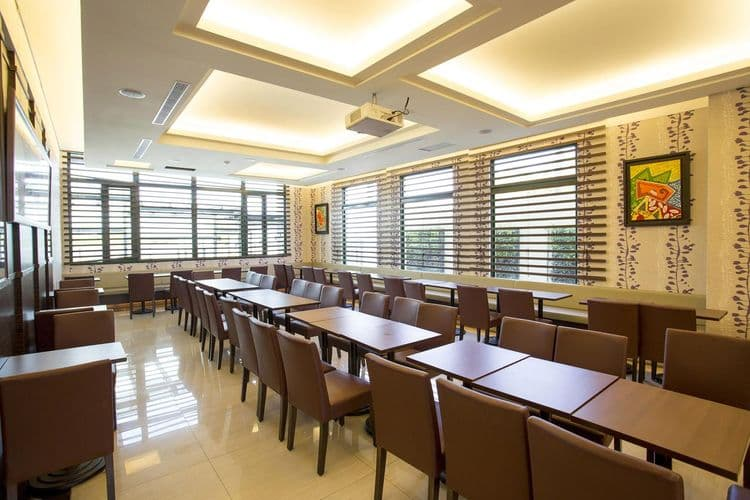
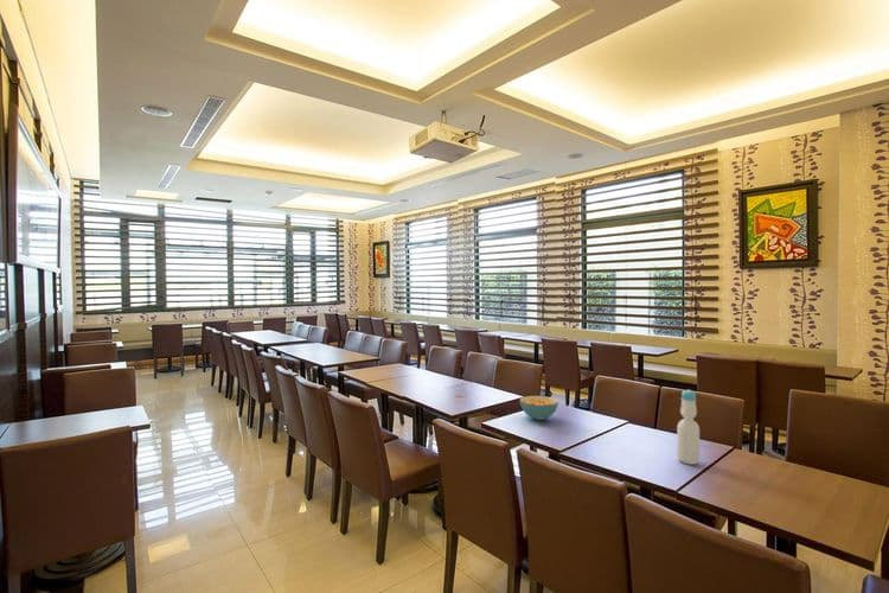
+ cereal bowl (538, 409)
+ bottle (687, 425)
